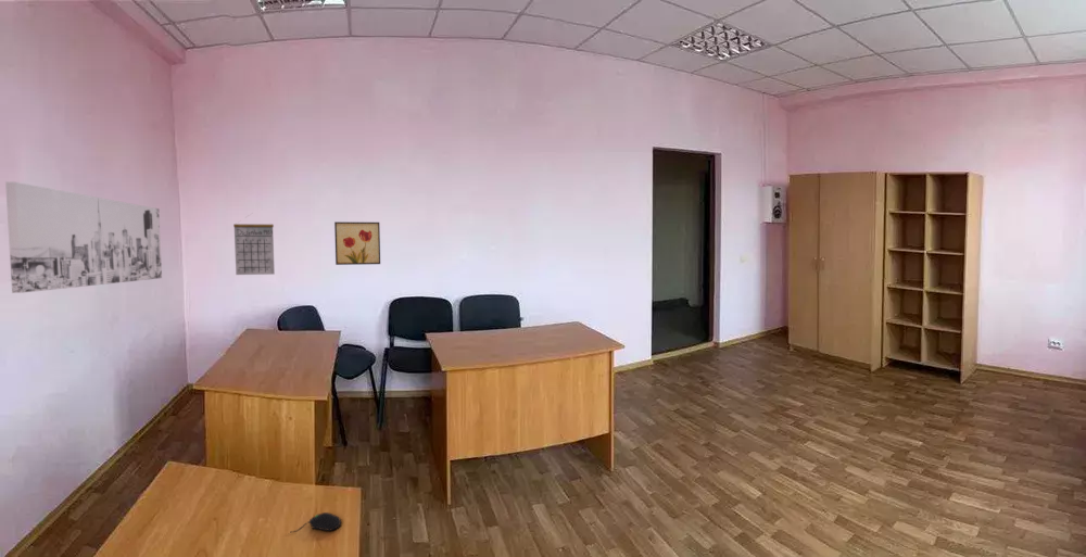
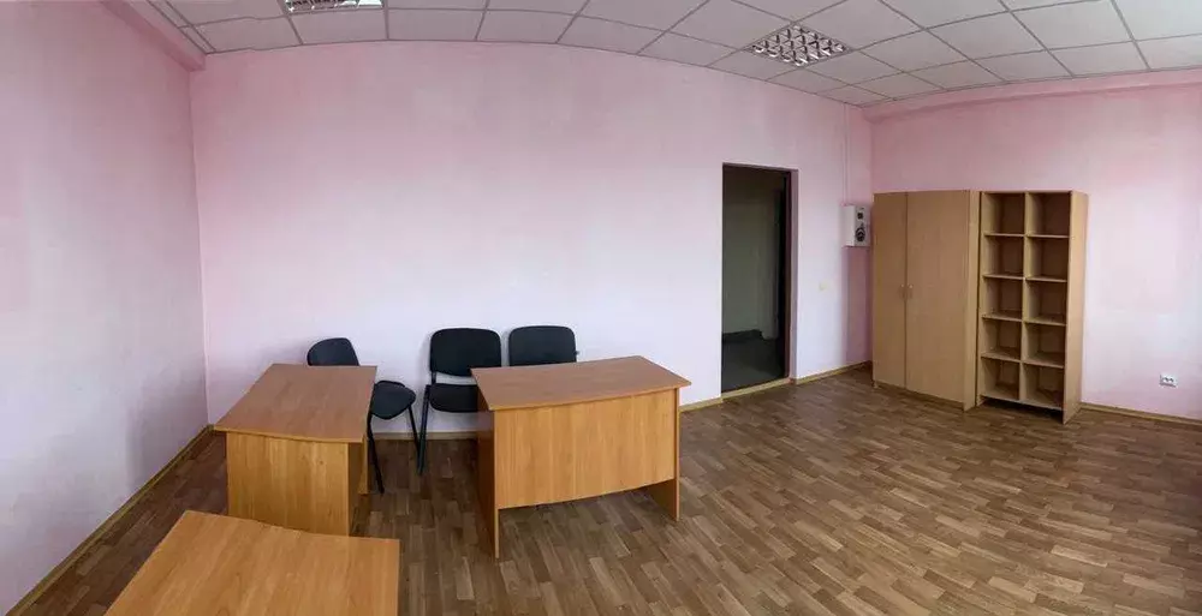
- wall art (102, 241)
- calendar (254, 243)
- wall art (357, 243)
- computer mouse (315, 521)
